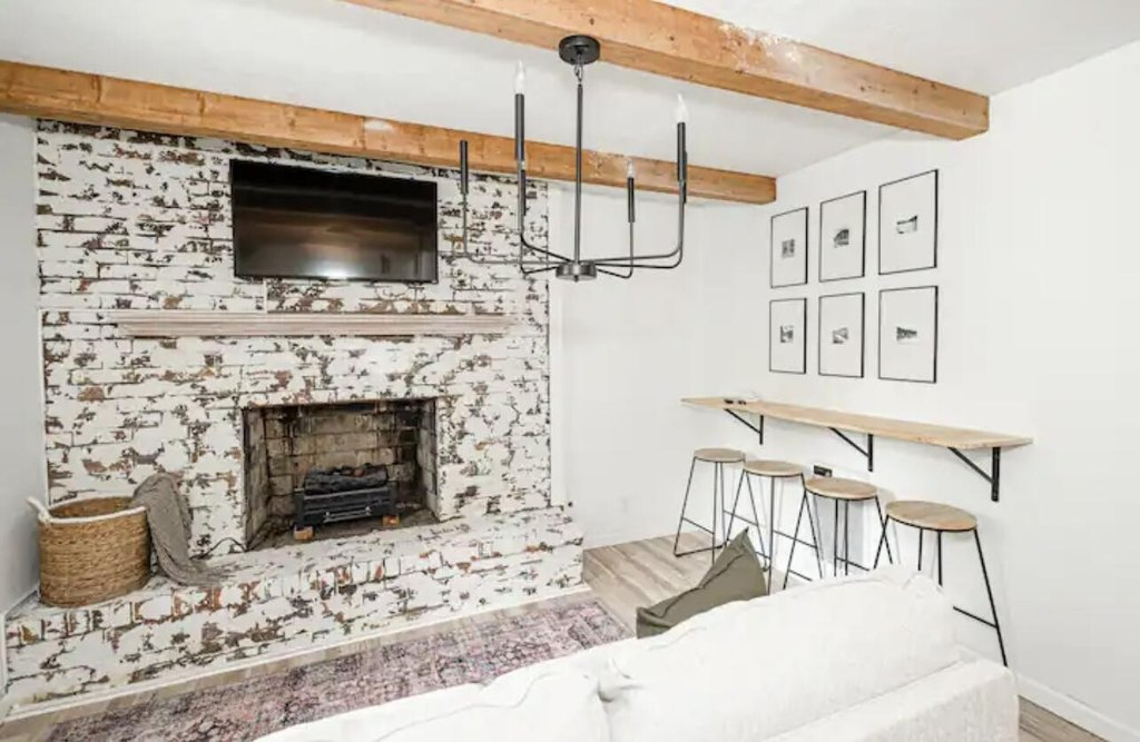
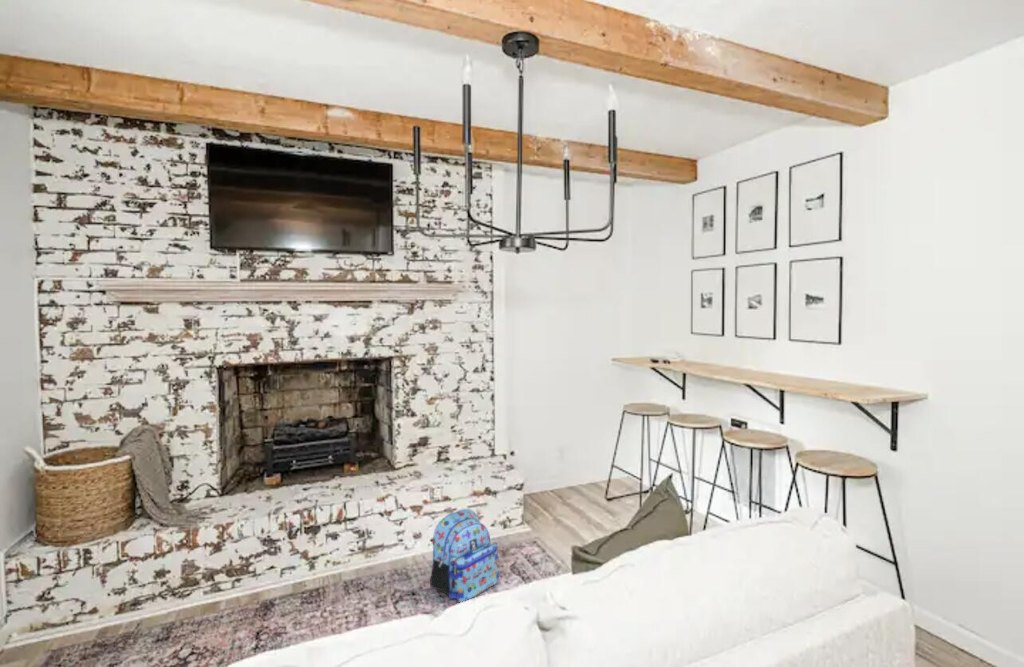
+ backpack (465, 550)
